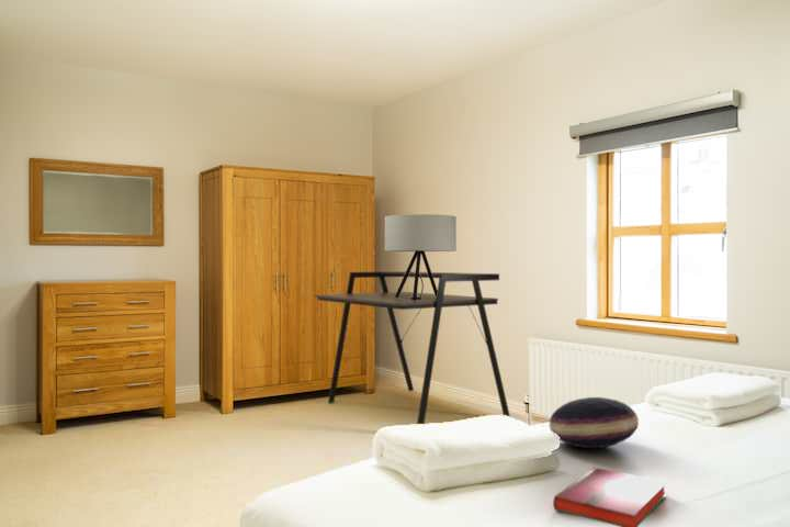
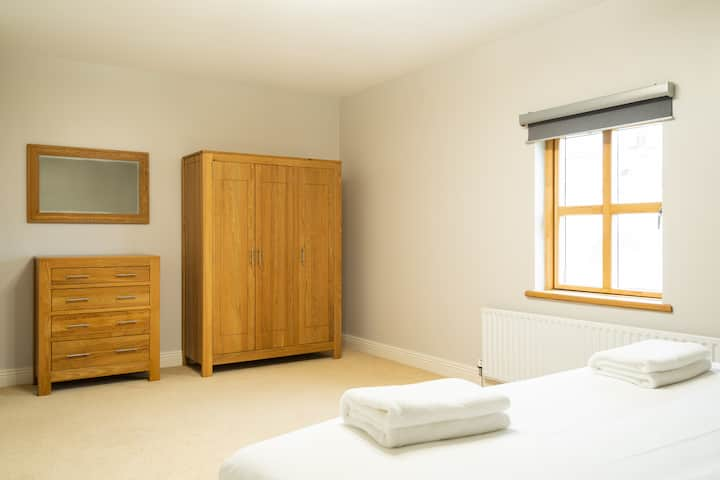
- hardback book (611, 495)
- cushion (592, 422)
- desk (402, 341)
- table lamp (419, 257)
